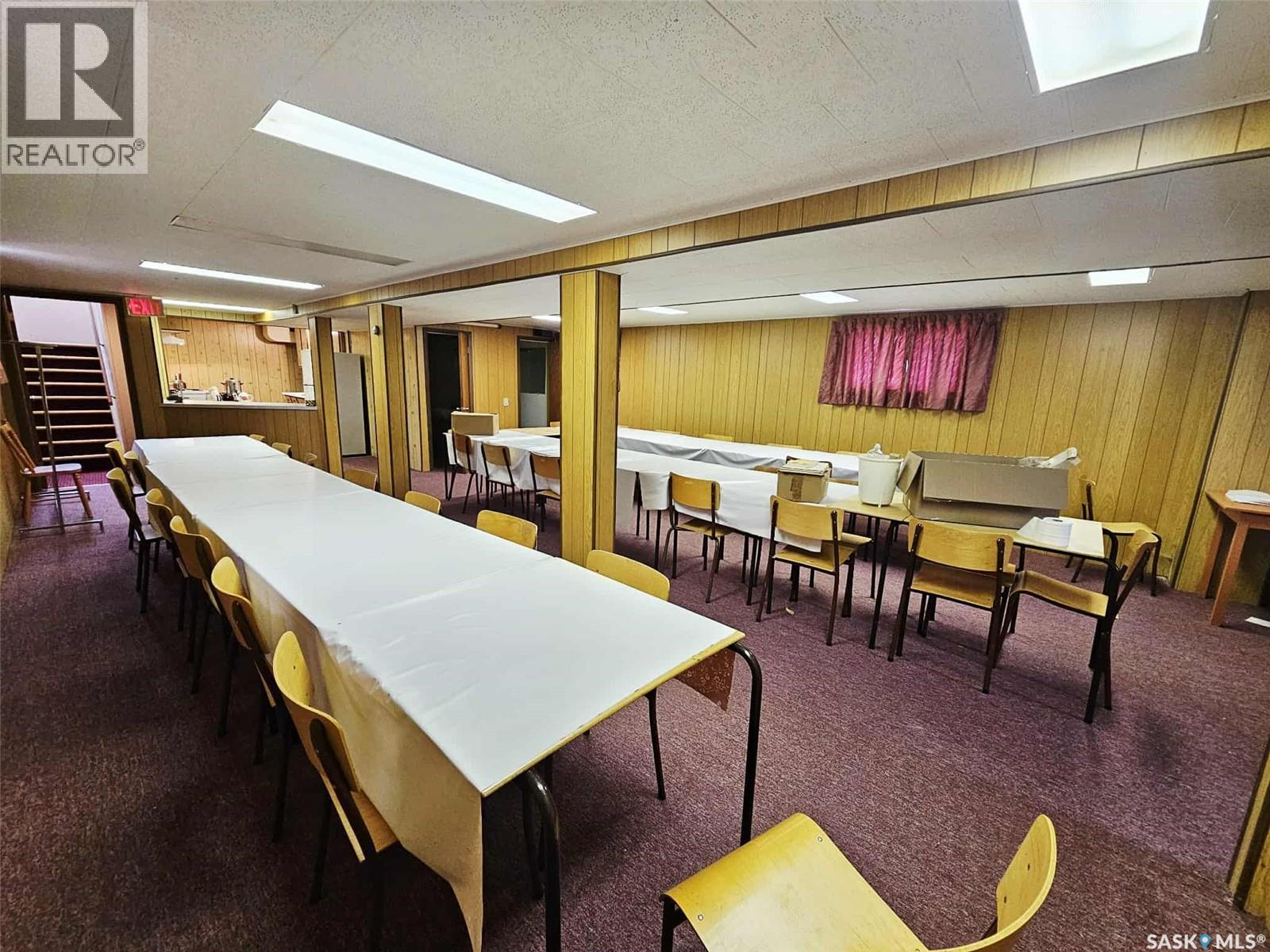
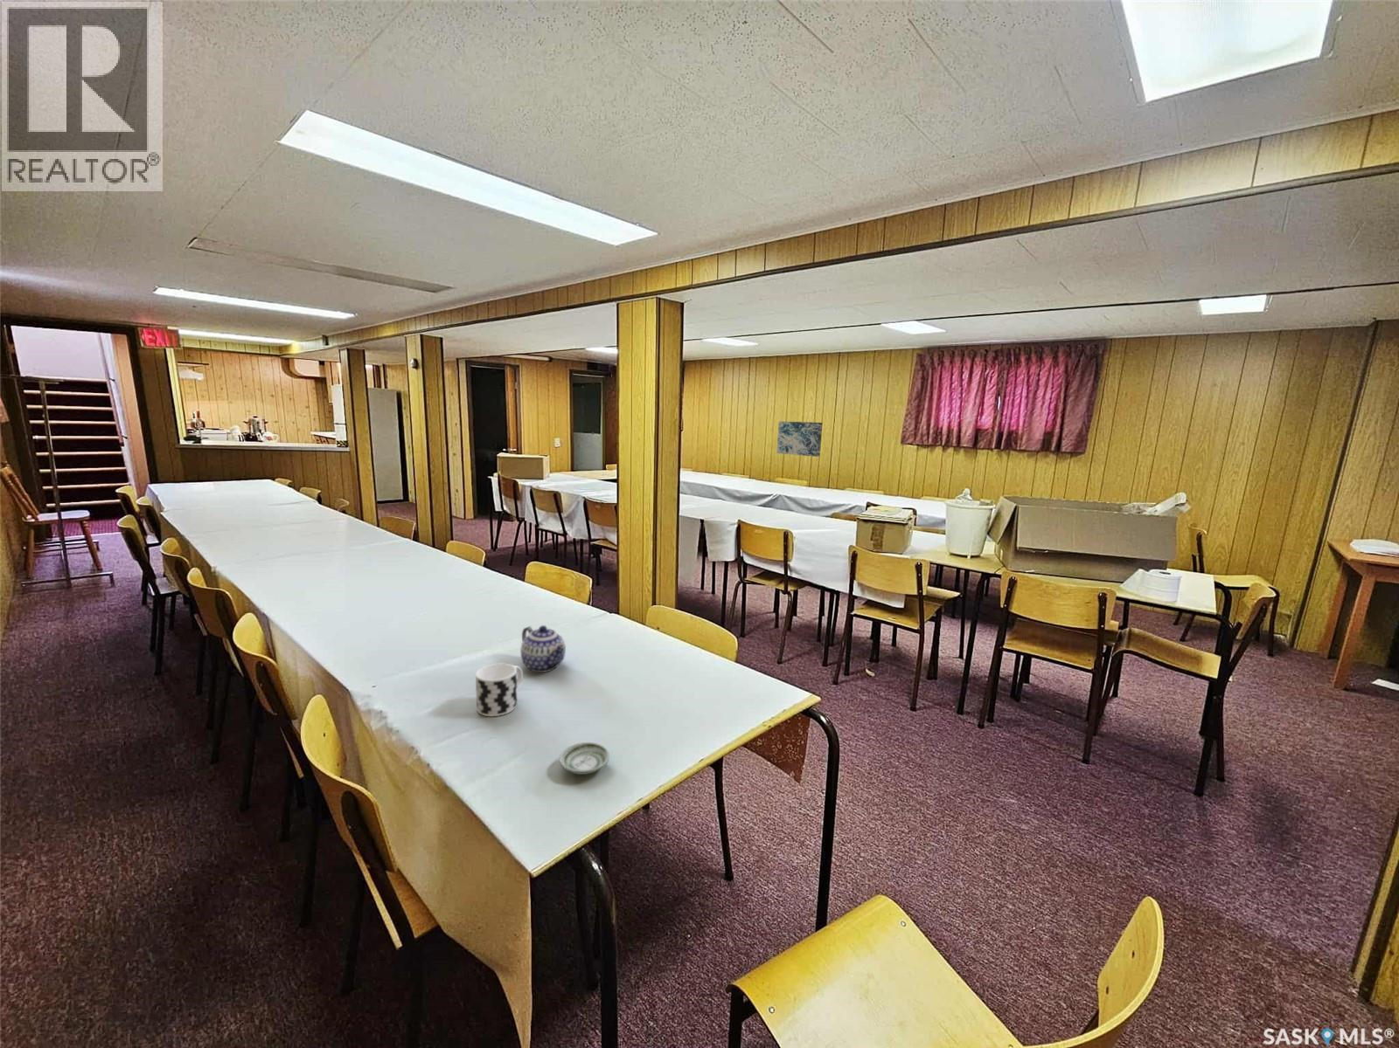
+ saucer (584, 761)
+ teapot (543, 646)
+ wall art (799, 438)
+ cup (502, 687)
